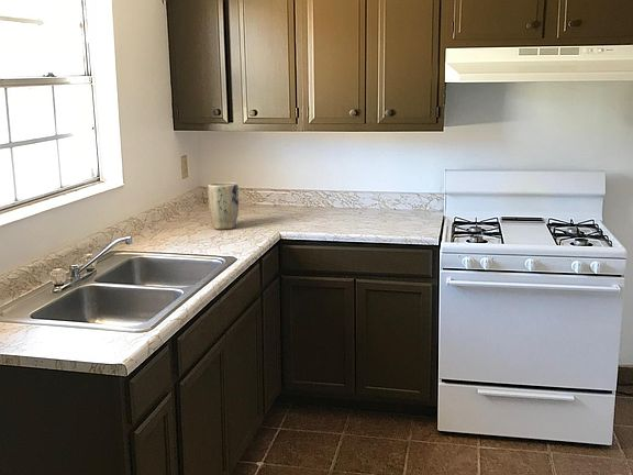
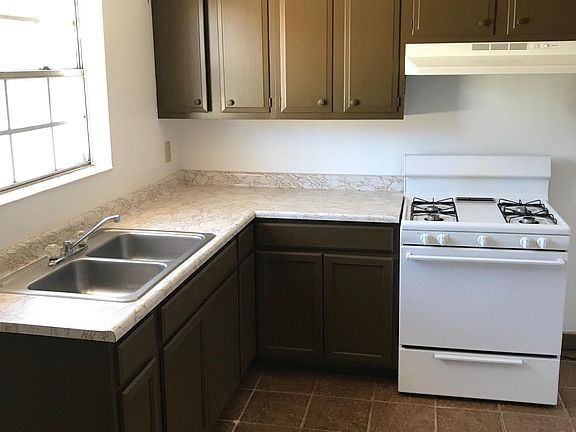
- plant pot (223, 206)
